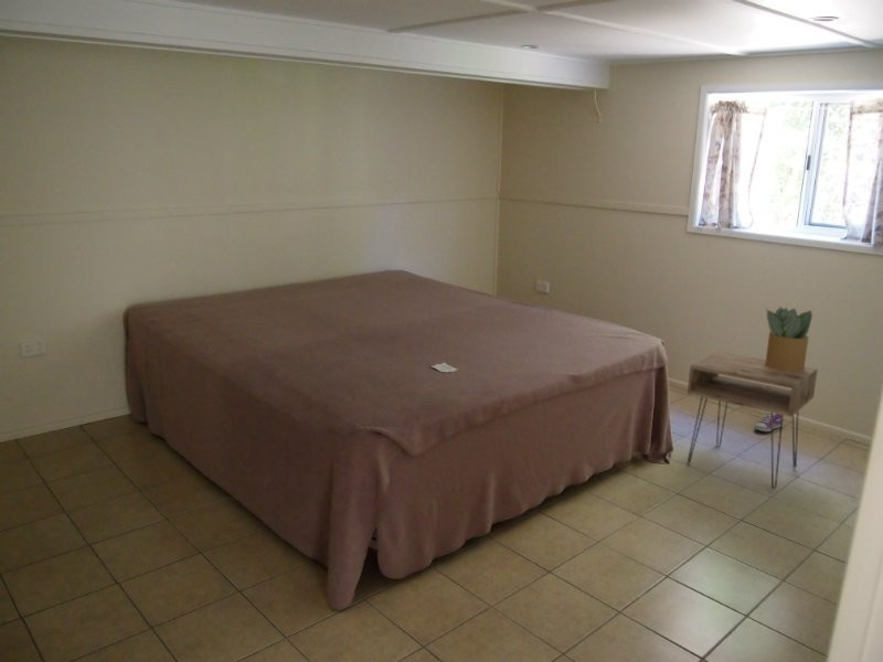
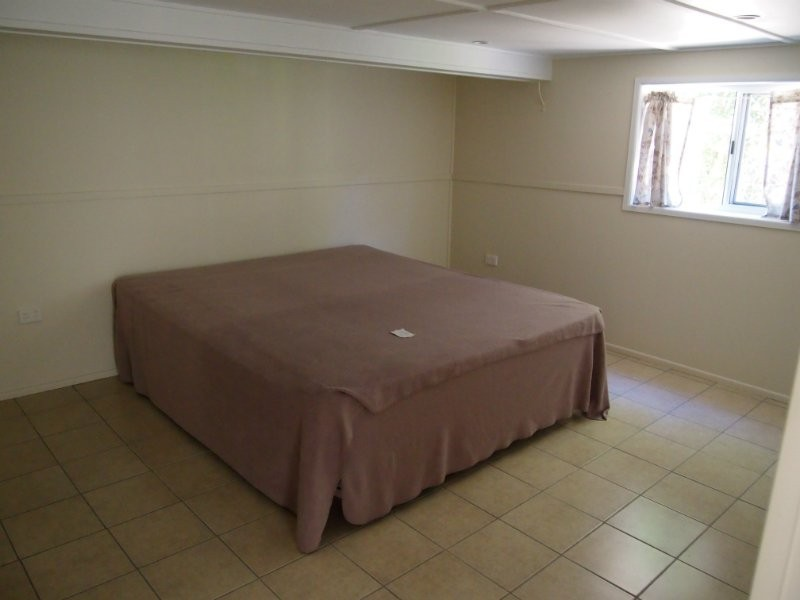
- nightstand (751, 407)
- potted plant (785, 337)
- sneaker (768, 417)
